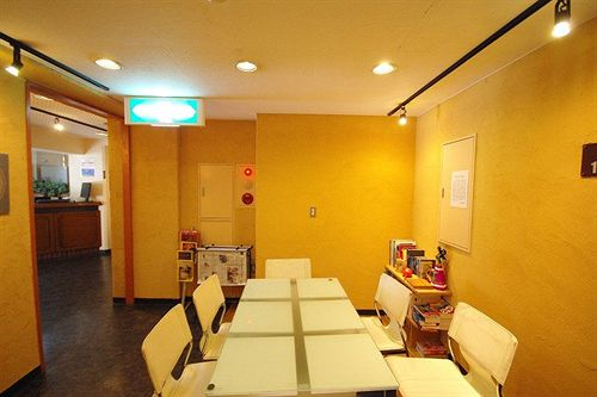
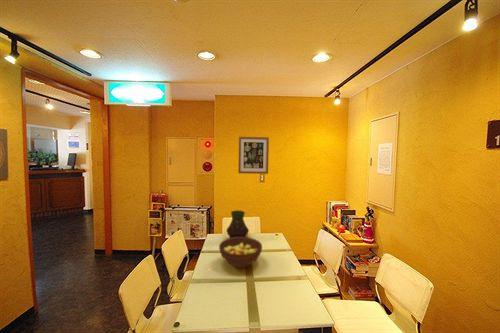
+ wall art (253, 155)
+ vase (237, 226)
+ fruit bowl (240, 254)
